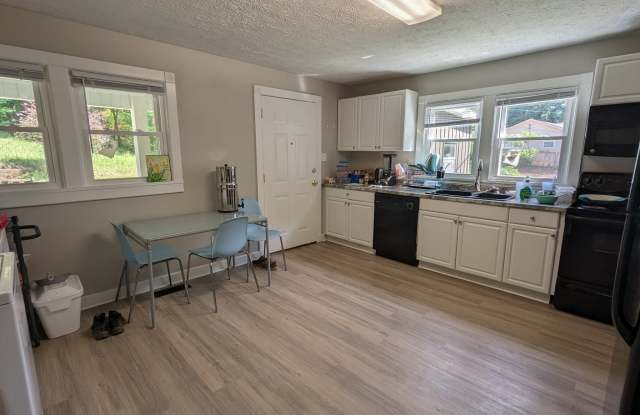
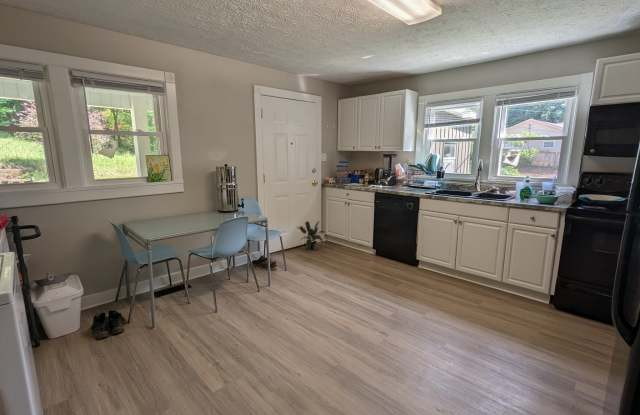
+ potted plant (311, 235)
